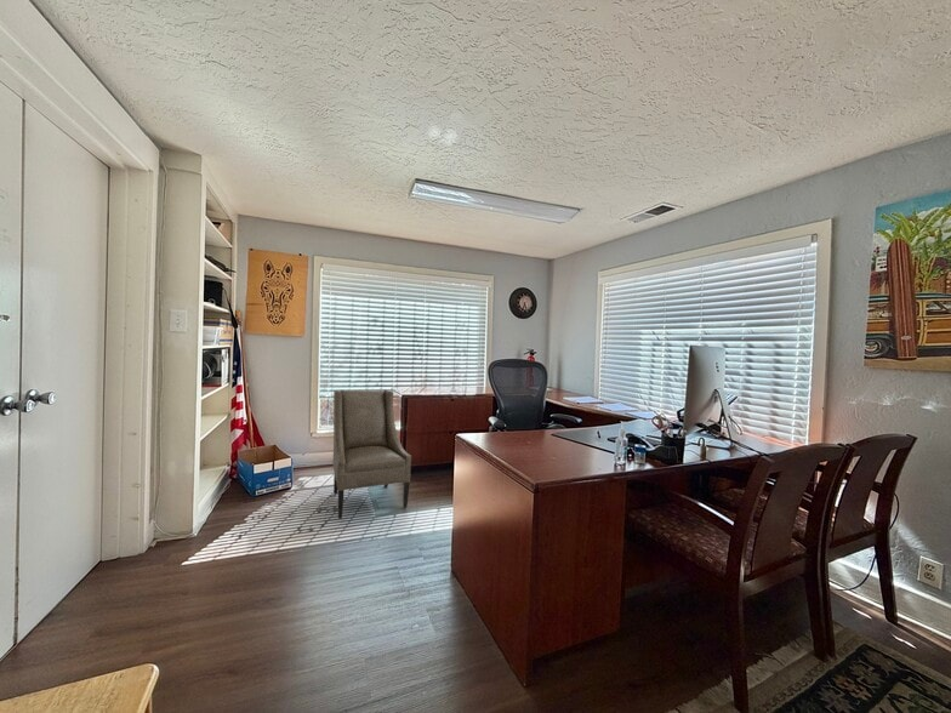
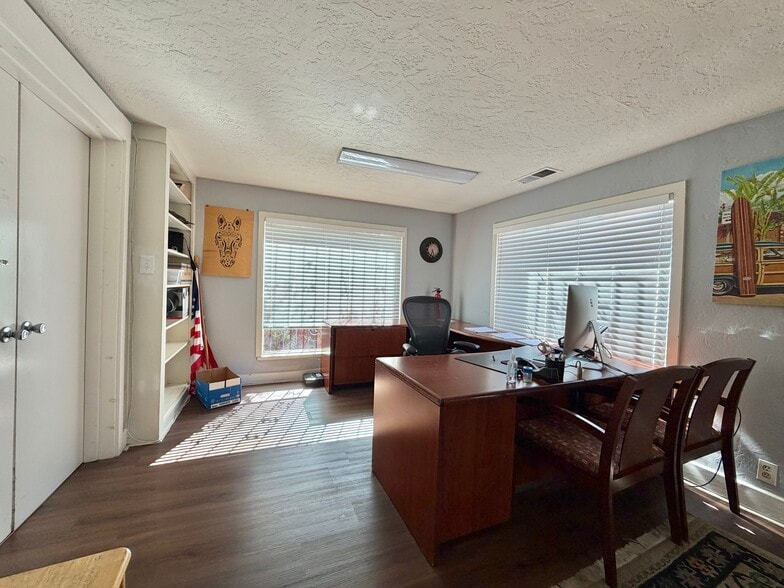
- armchair (369, 445)
